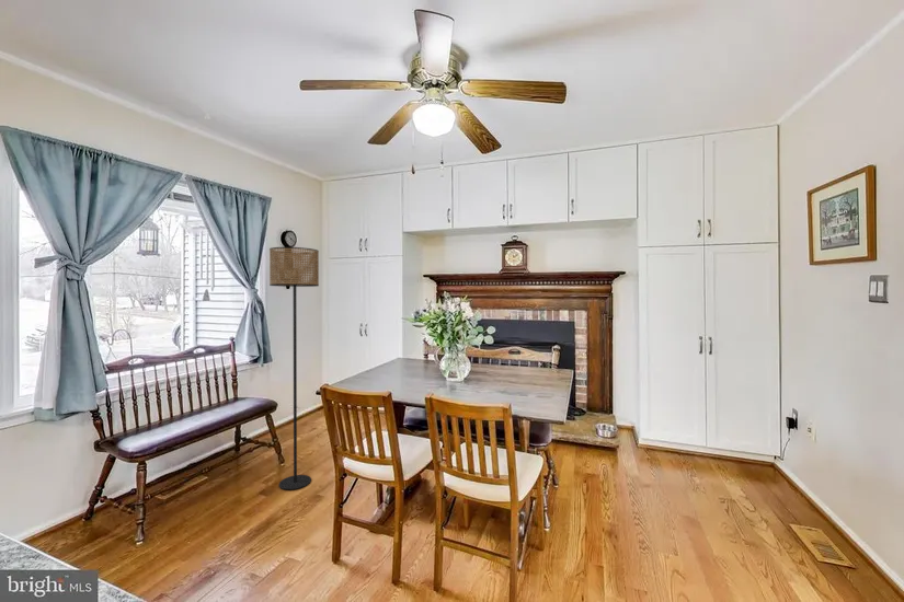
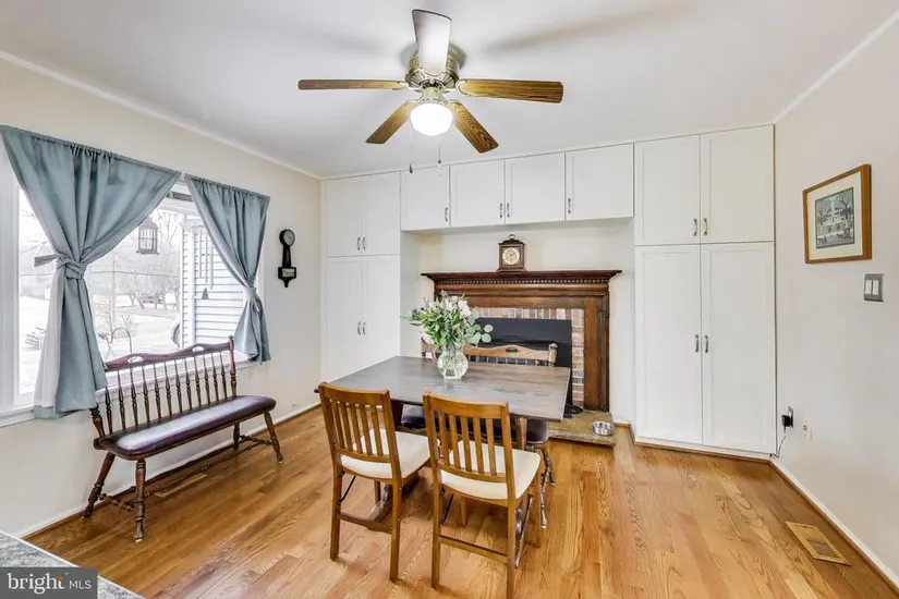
- floor lamp (295, 366)
